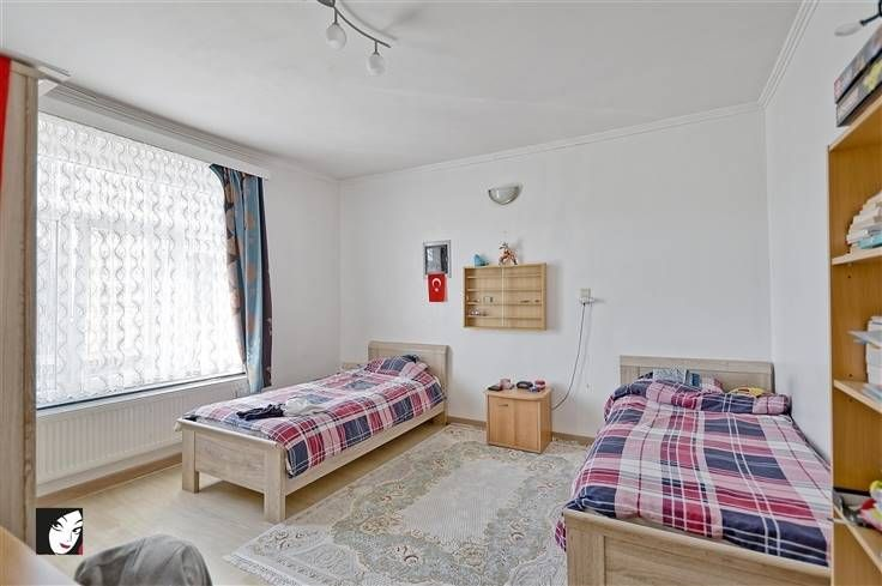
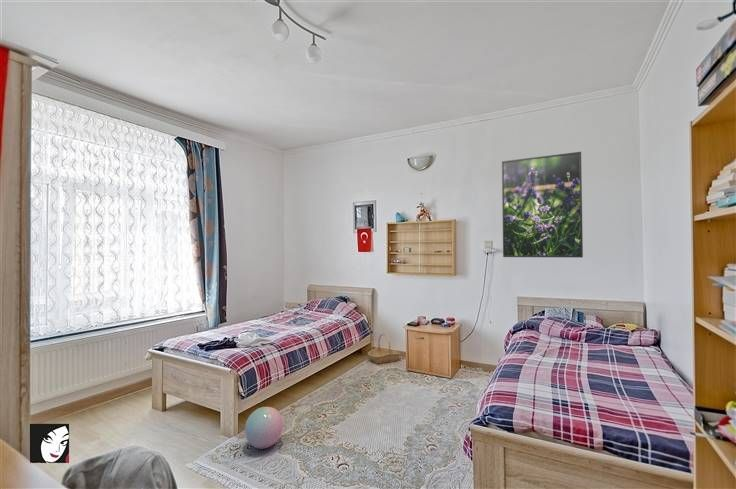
+ basket (383, 348)
+ ball (264, 427)
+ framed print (540, 207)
